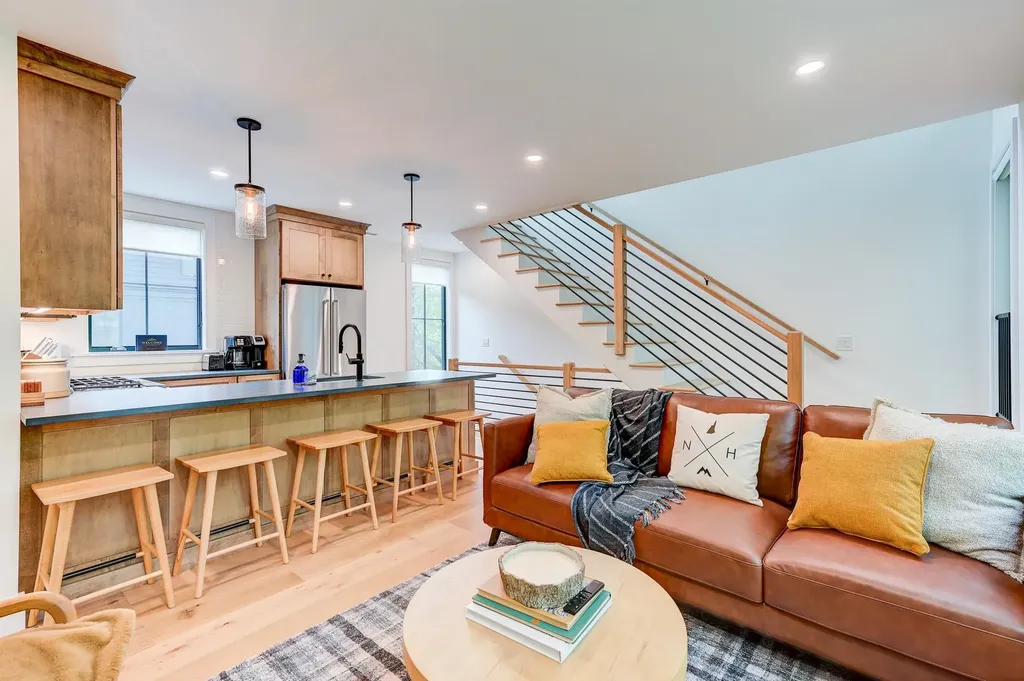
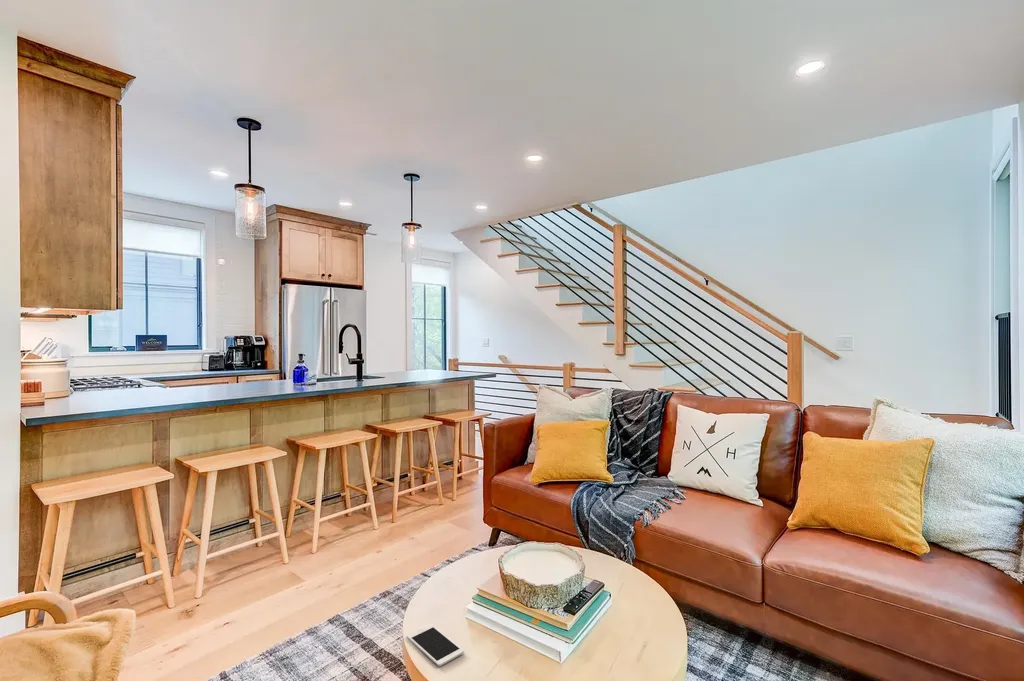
+ cell phone (434, 643)
